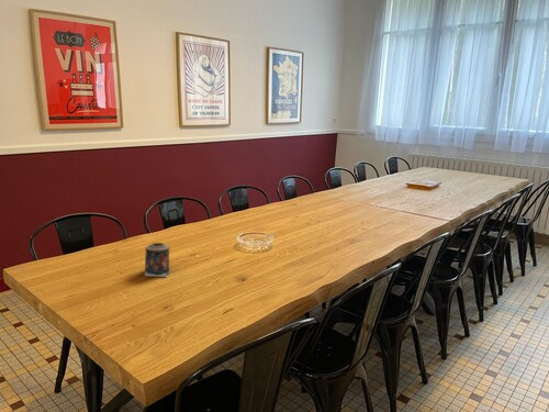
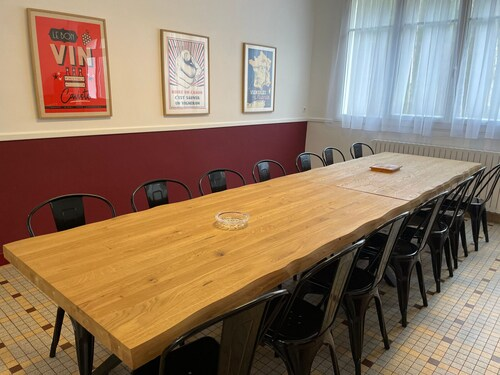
- candle (158, 258)
